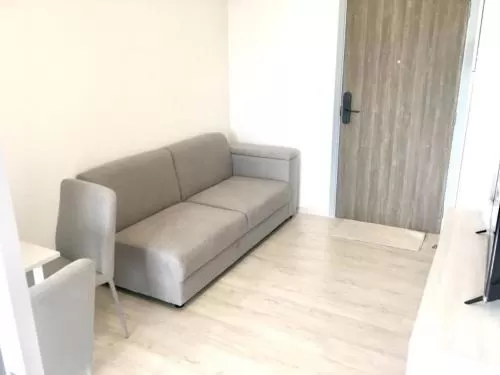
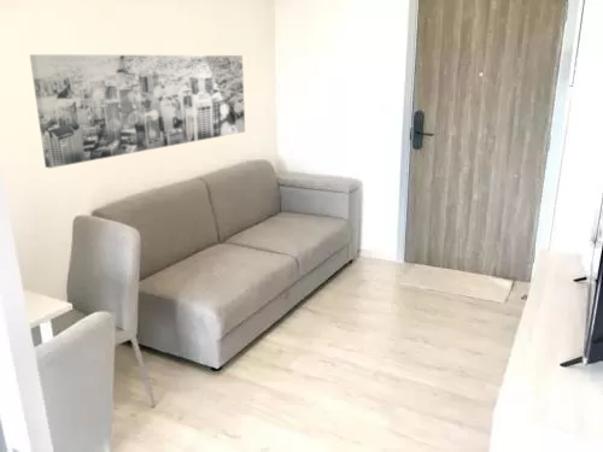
+ wall art (160, 101)
